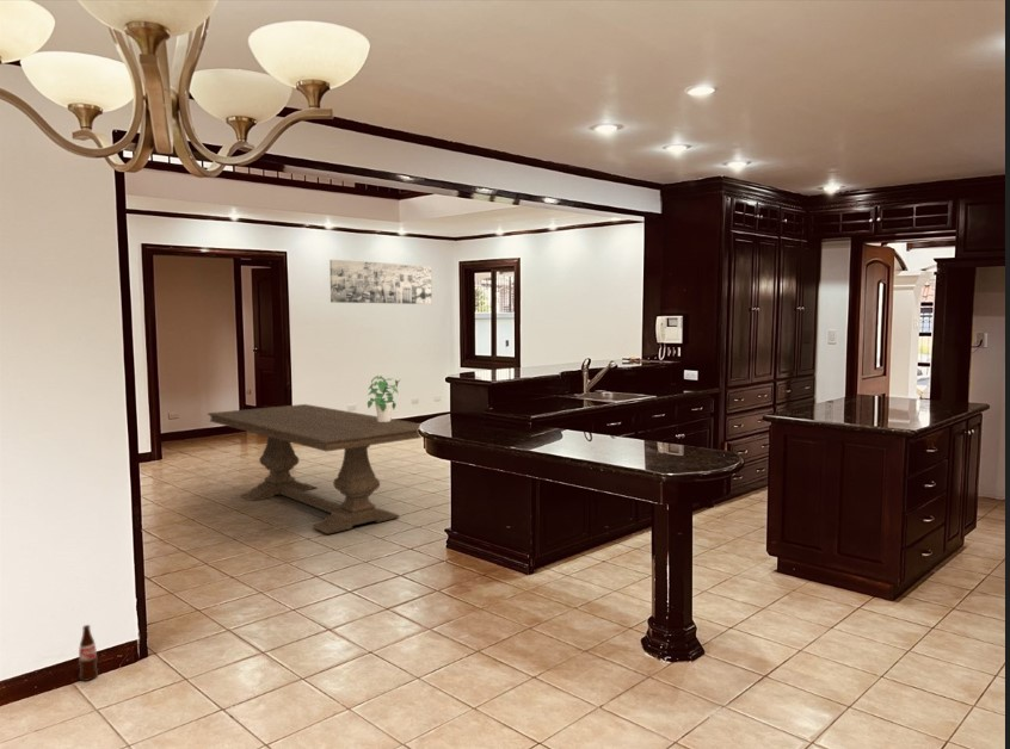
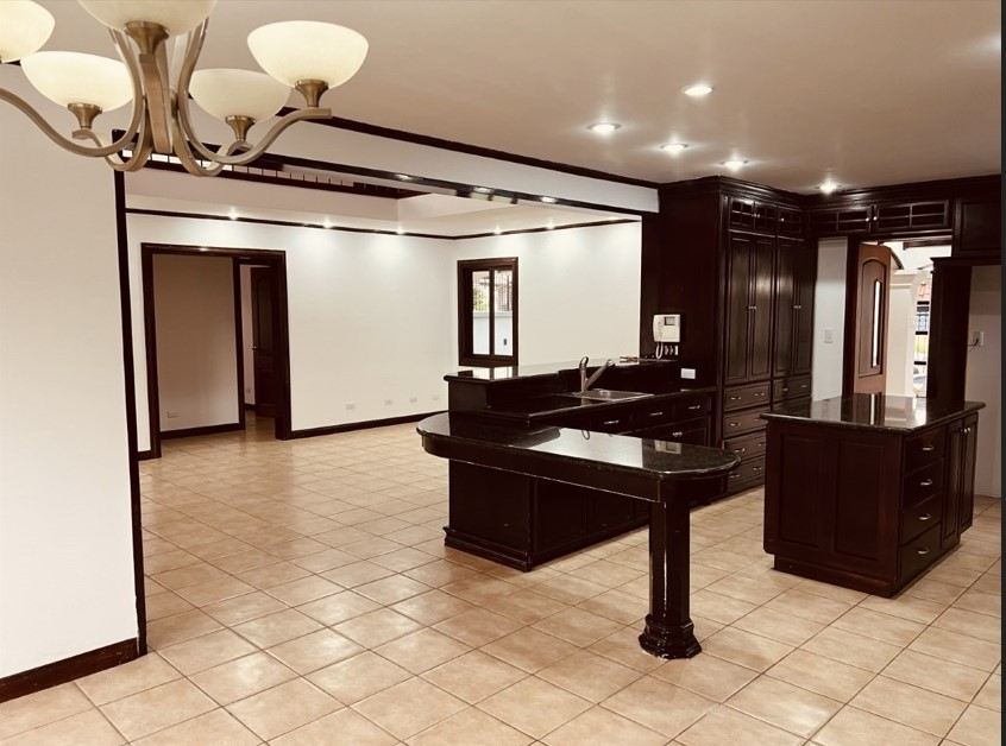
- potted plant (382, 398)
- dining table (316, 448)
- bottle (87, 651)
- wall art (383, 283)
